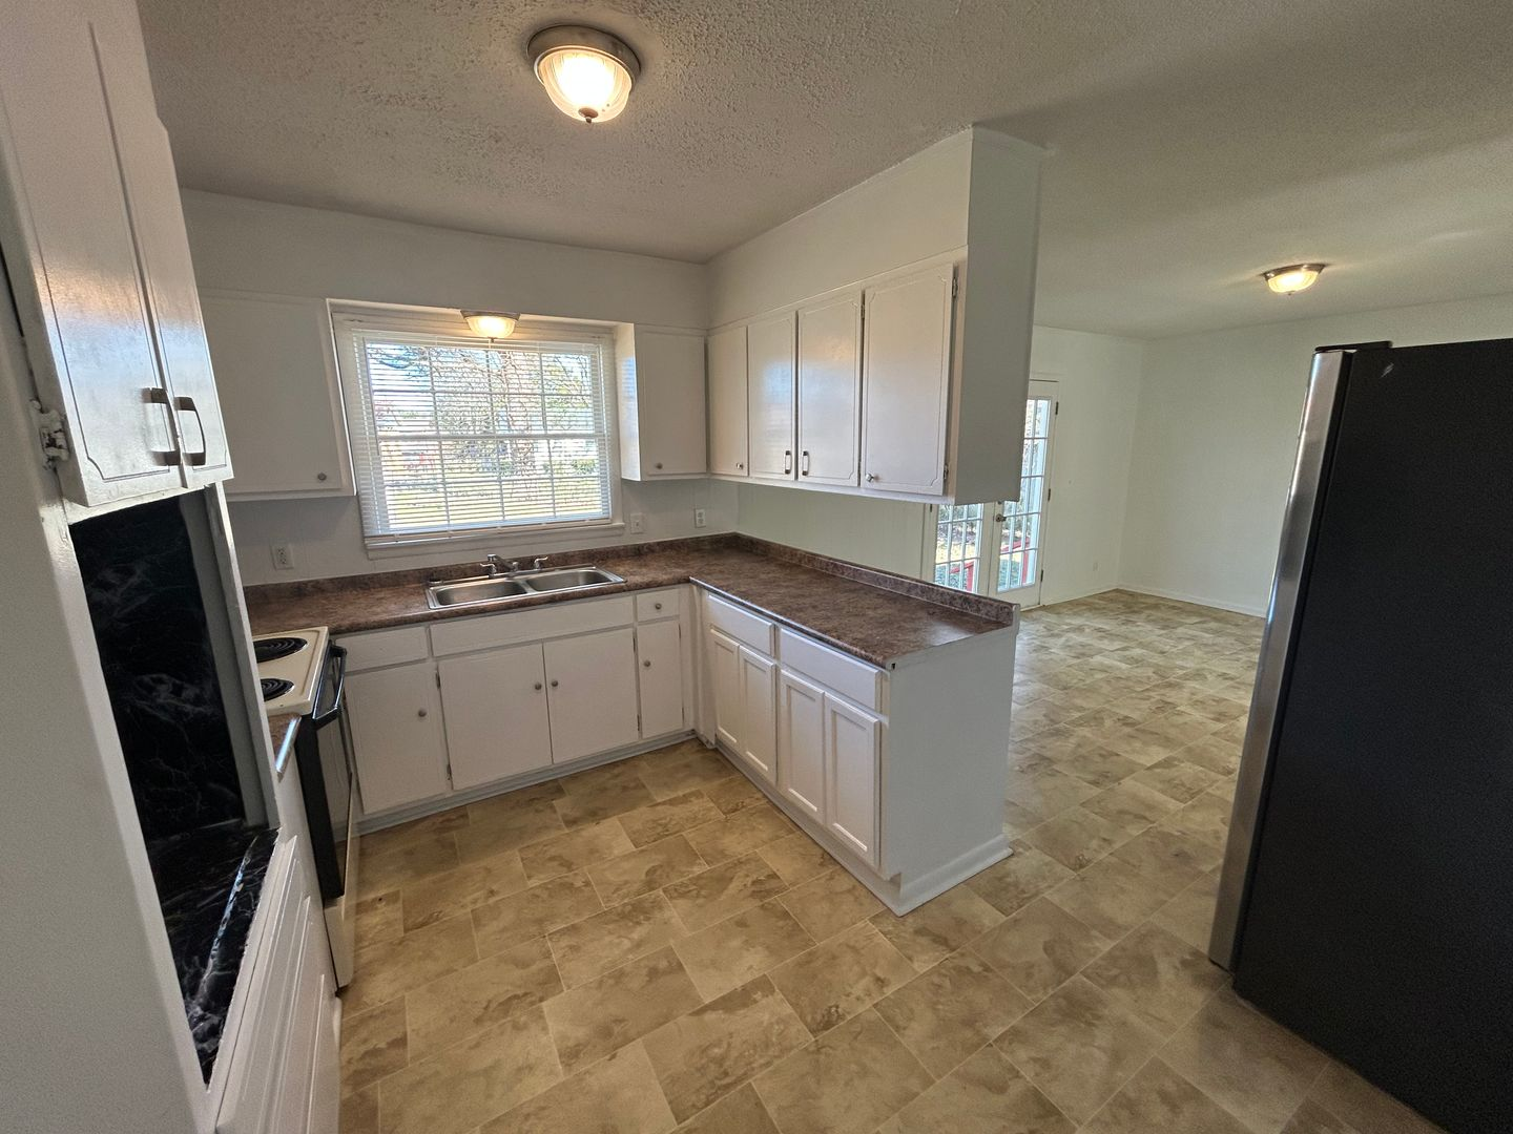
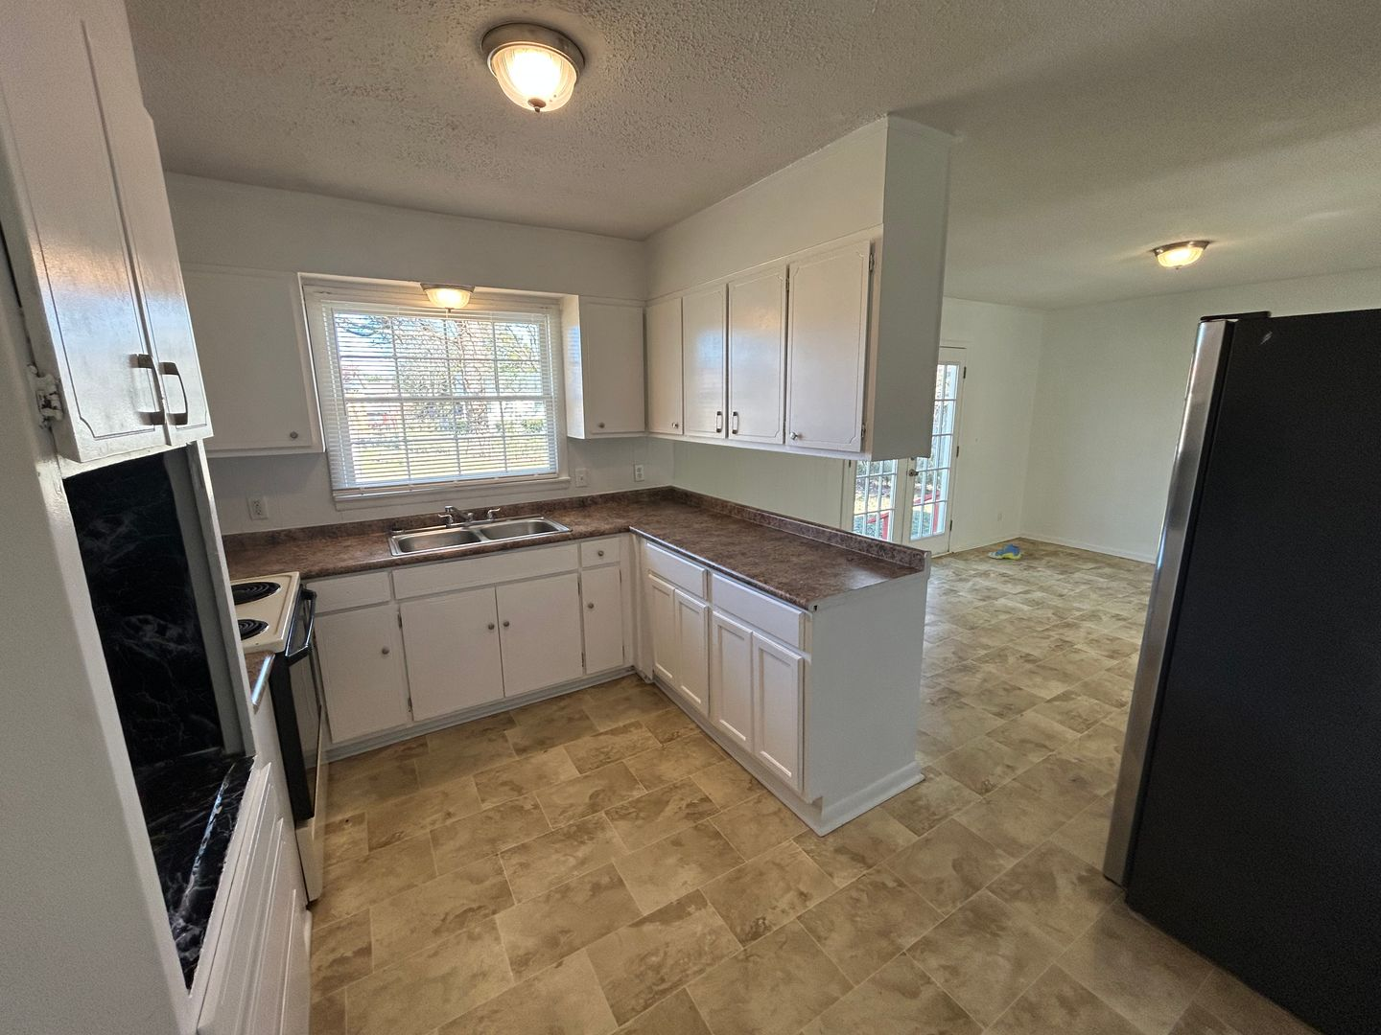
+ sneaker (1004, 550)
